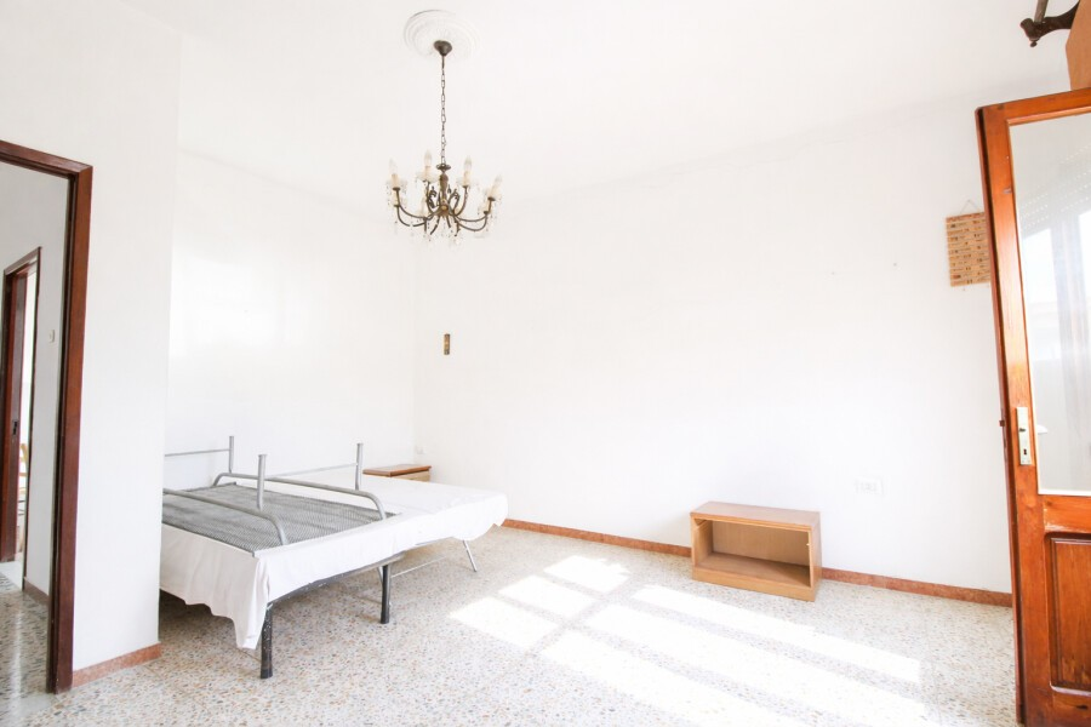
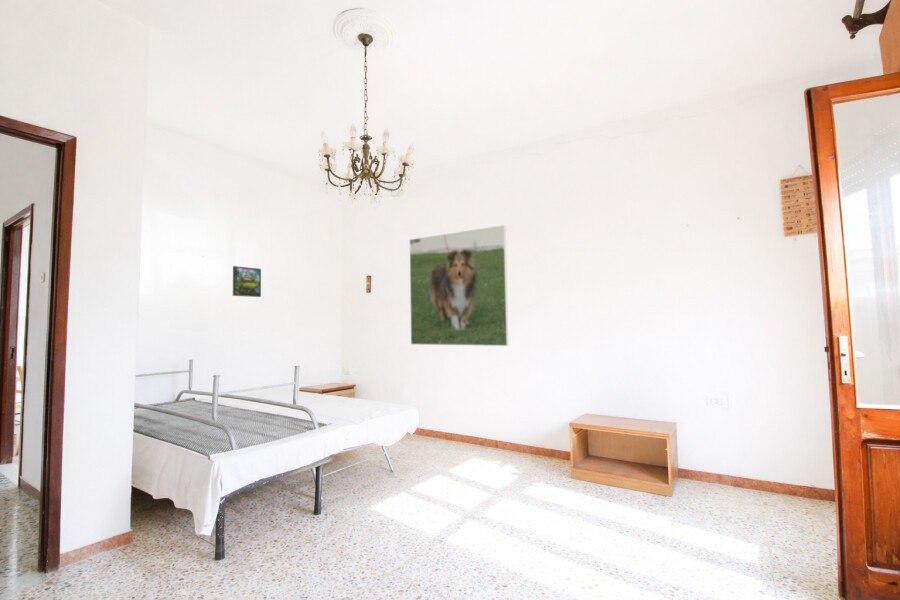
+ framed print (247, 281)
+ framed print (455, 288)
